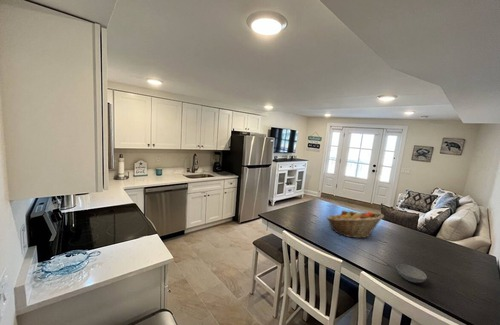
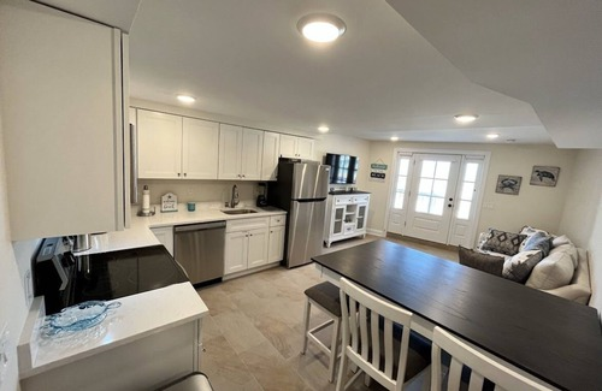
- fruit basket (354, 220)
- bowl (410, 274)
